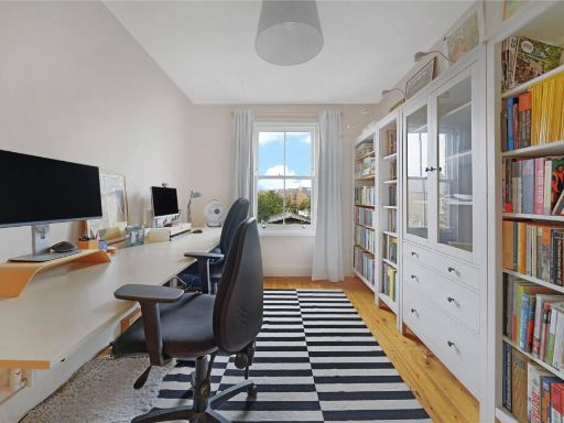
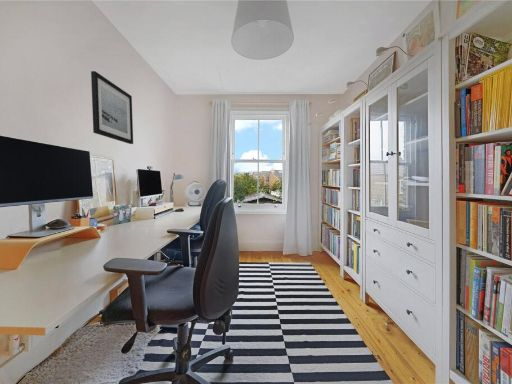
+ wall art (114, 112)
